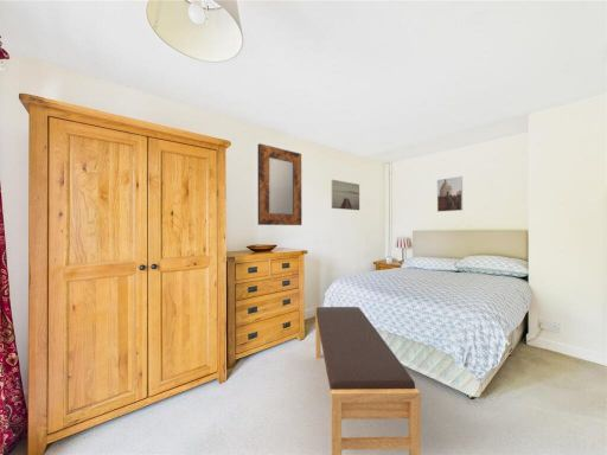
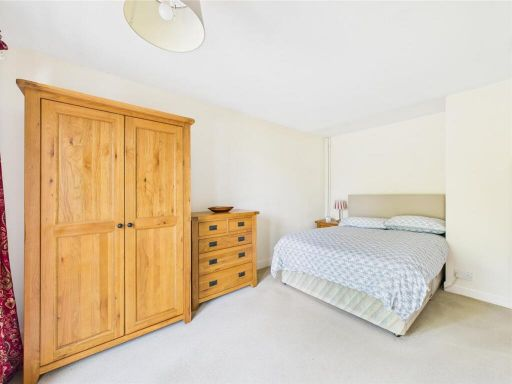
- wall art (346, 196)
- bench (350, 365)
- home mirror (281, 186)
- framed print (449, 194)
